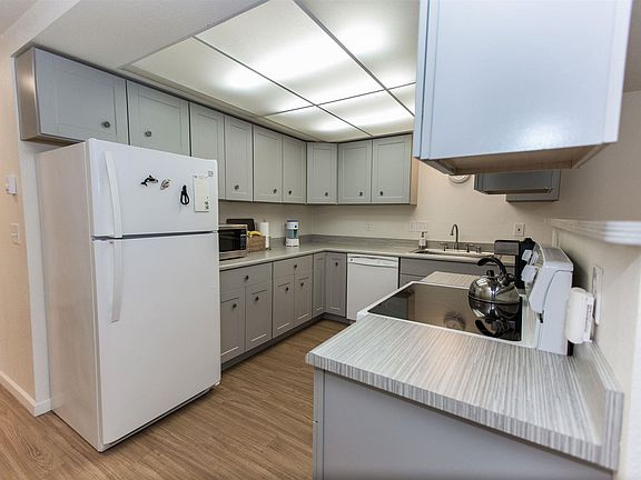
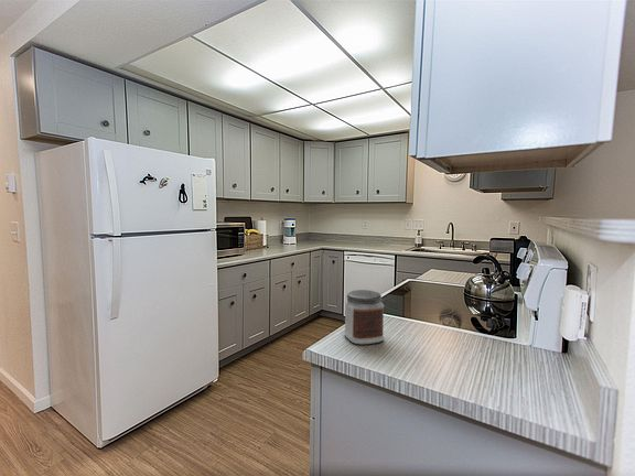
+ jar (364, 315)
